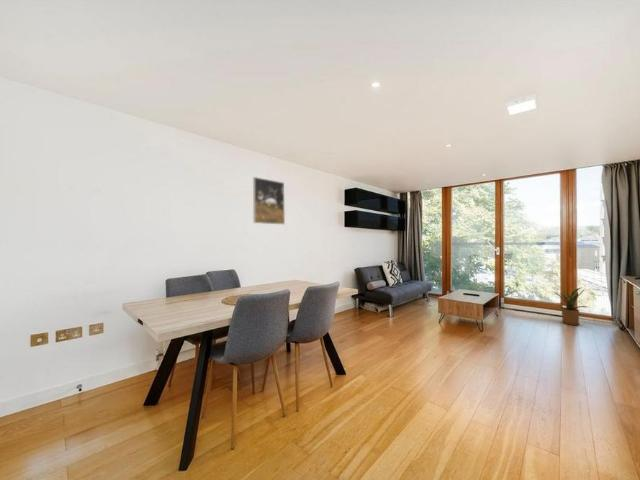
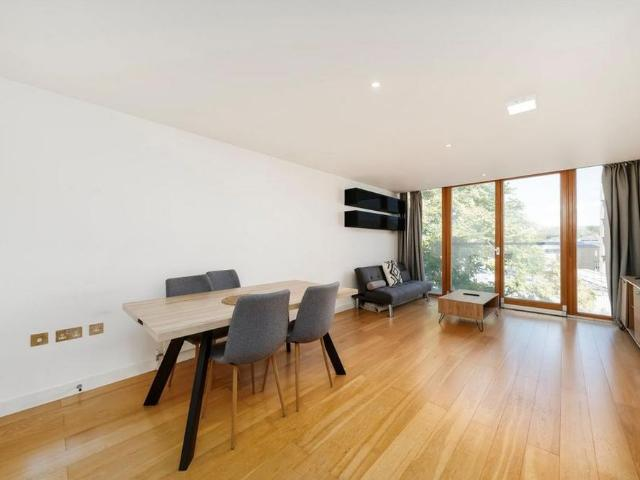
- house plant (568, 304)
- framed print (269, 201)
